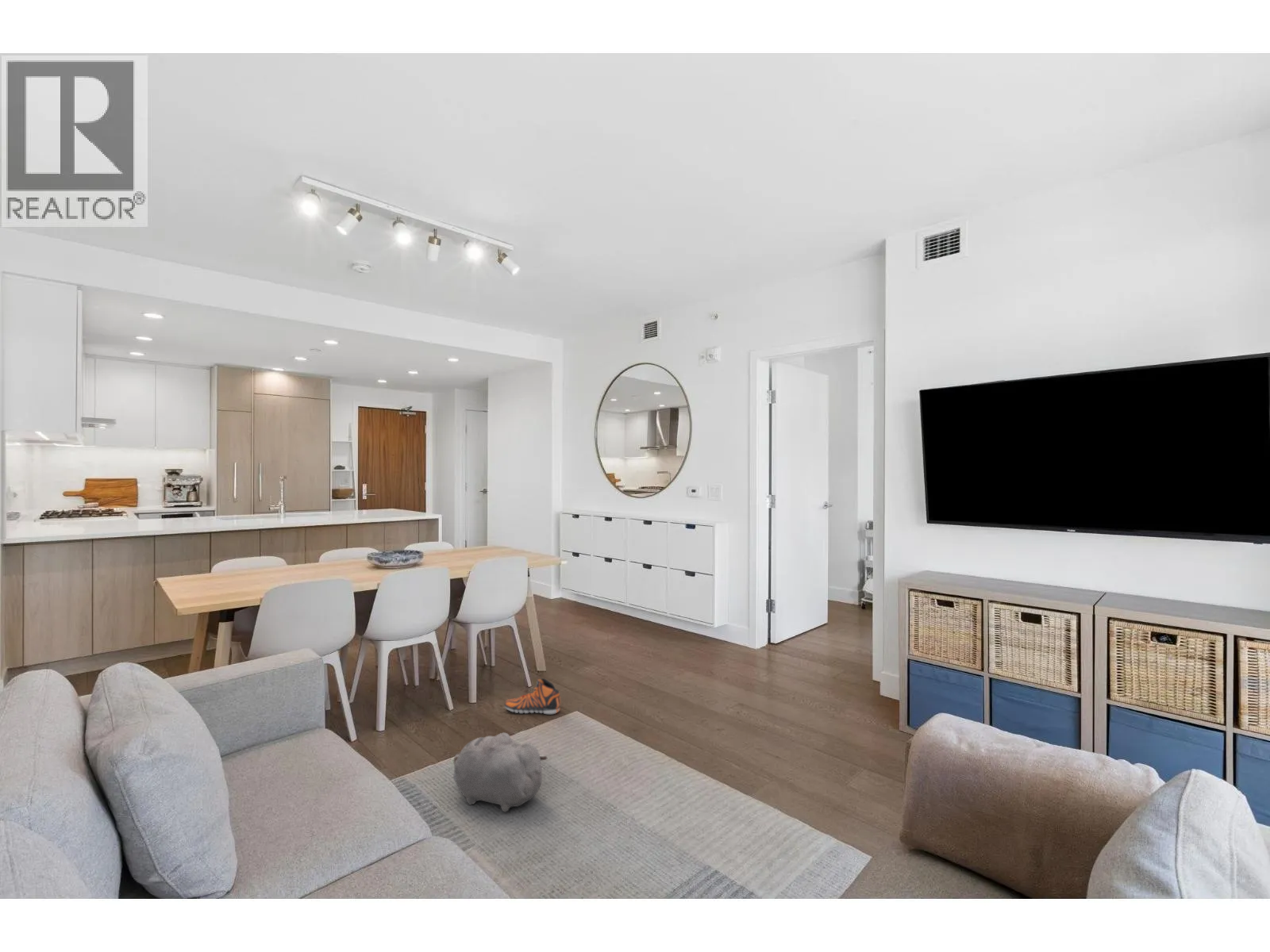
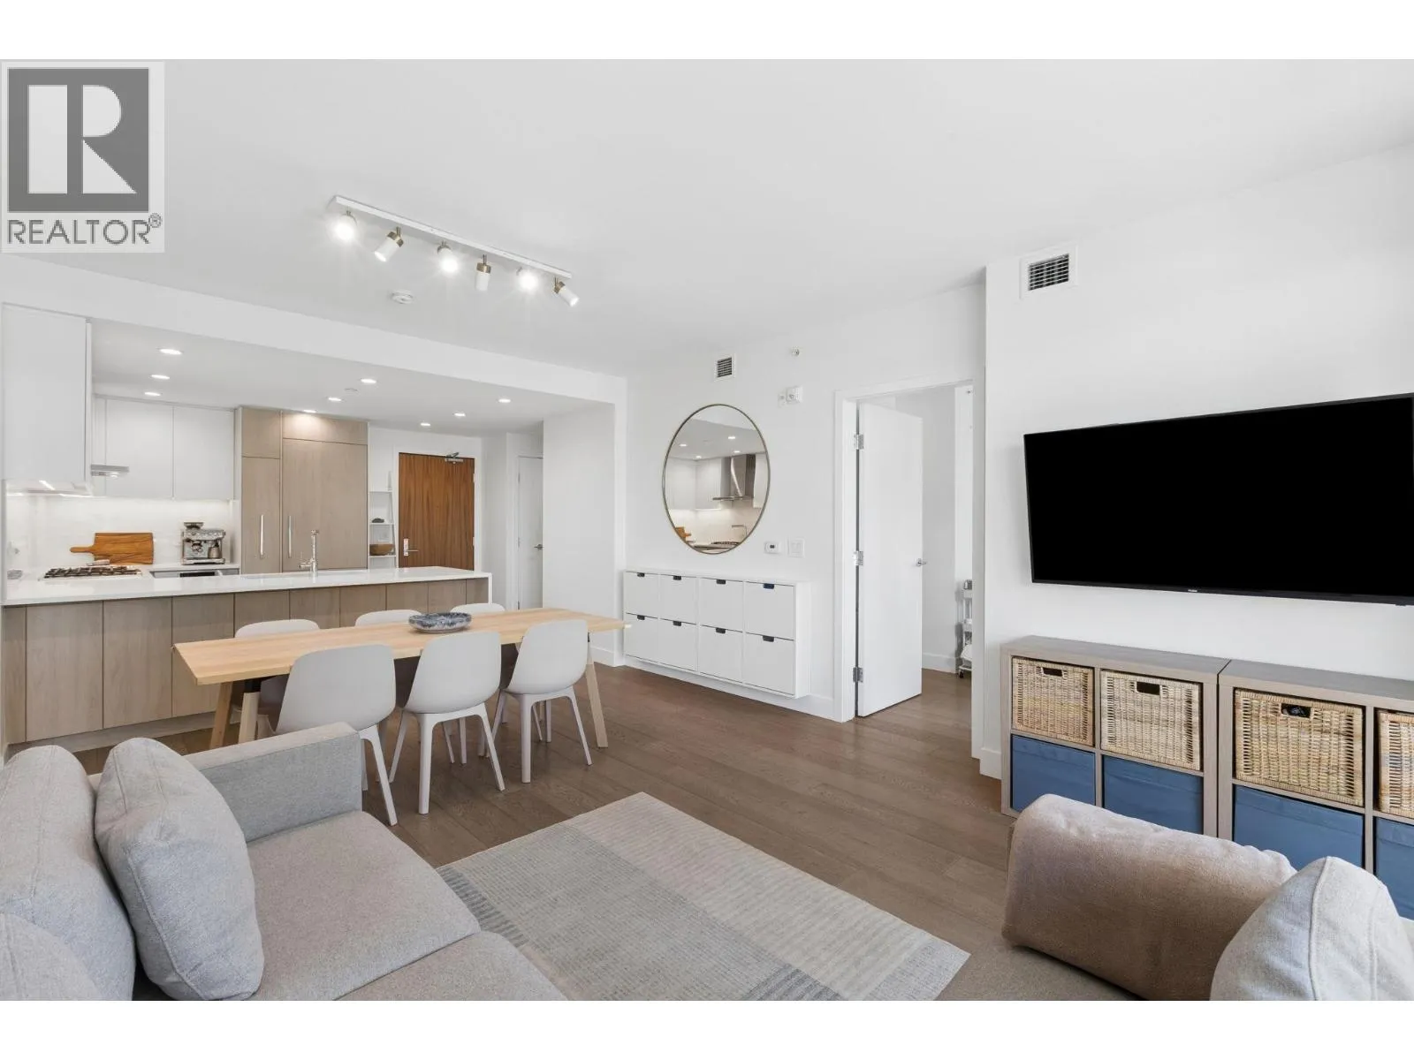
- sneaker (533, 694)
- plush toy (491, 765)
